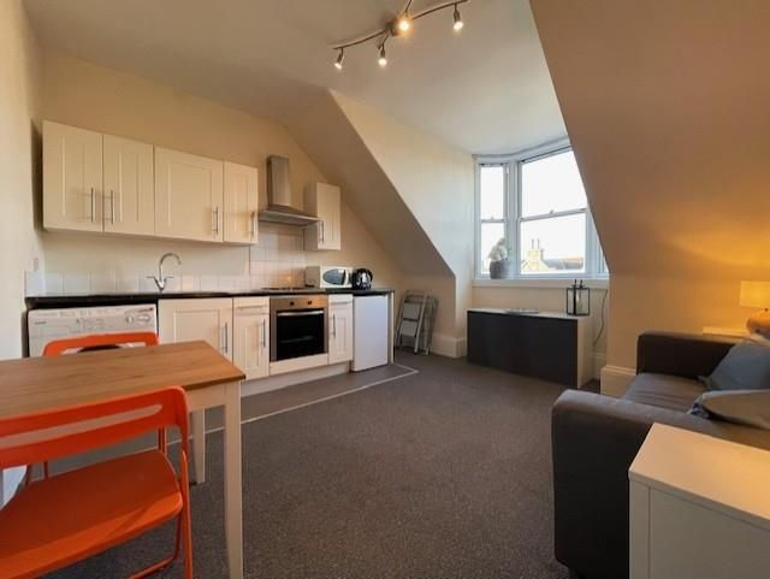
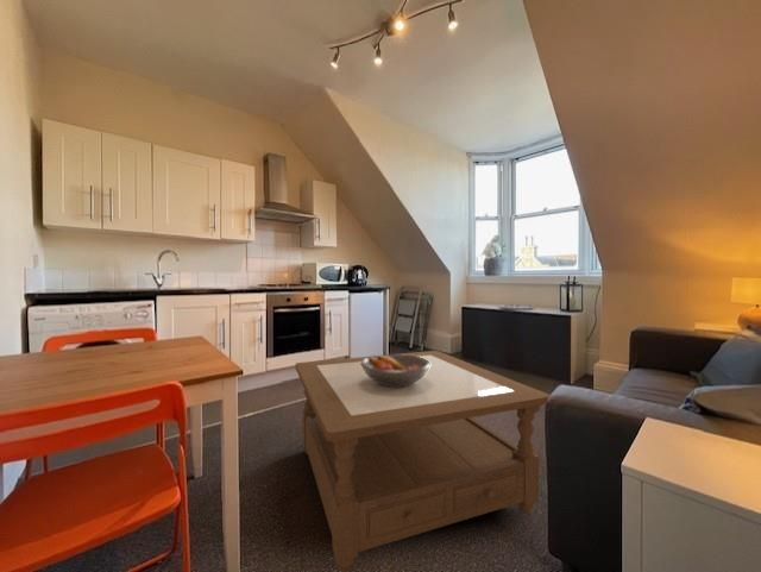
+ fruit bowl (395, 369)
+ coffee table (402, 427)
